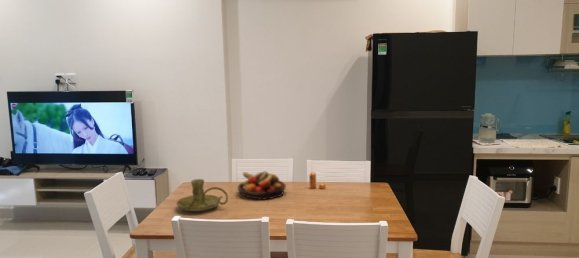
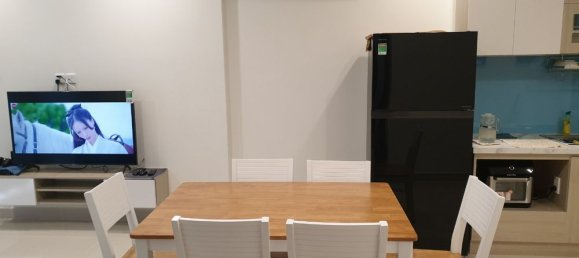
- candle holder (202, 194)
- fruit bowl (261, 183)
- pepper shaker (315, 180)
